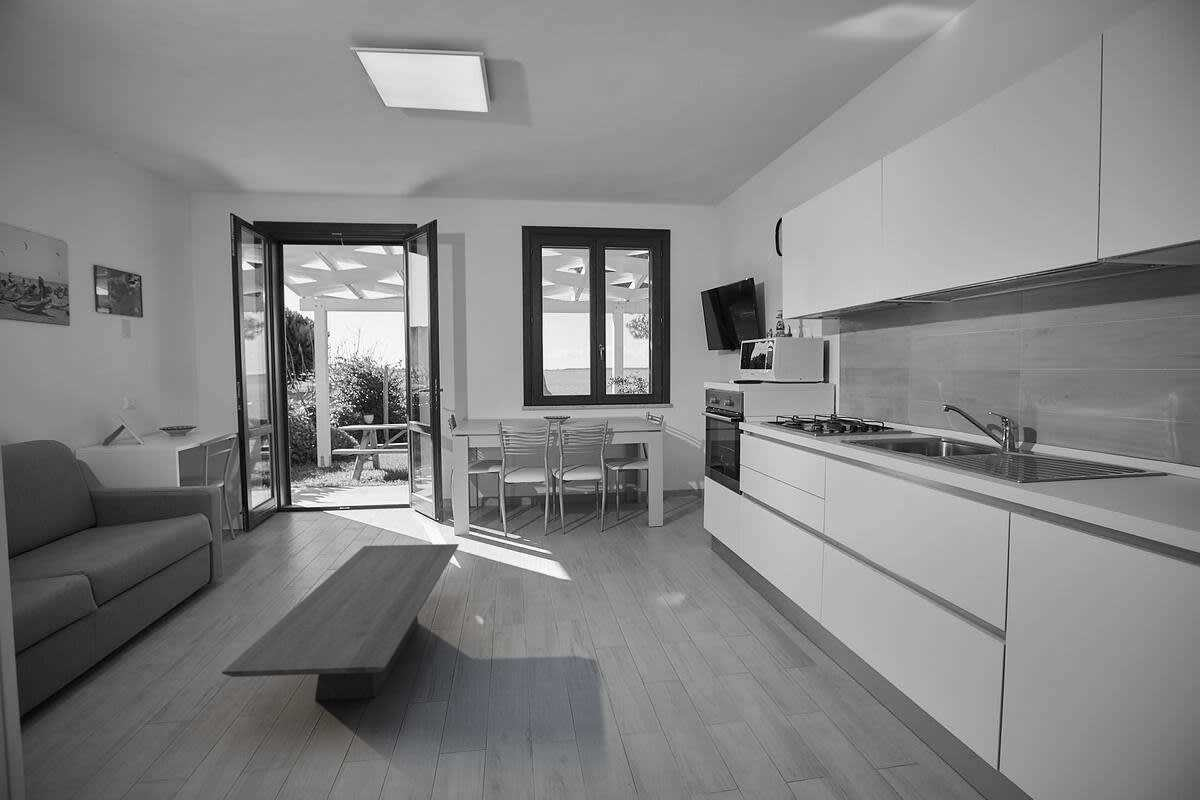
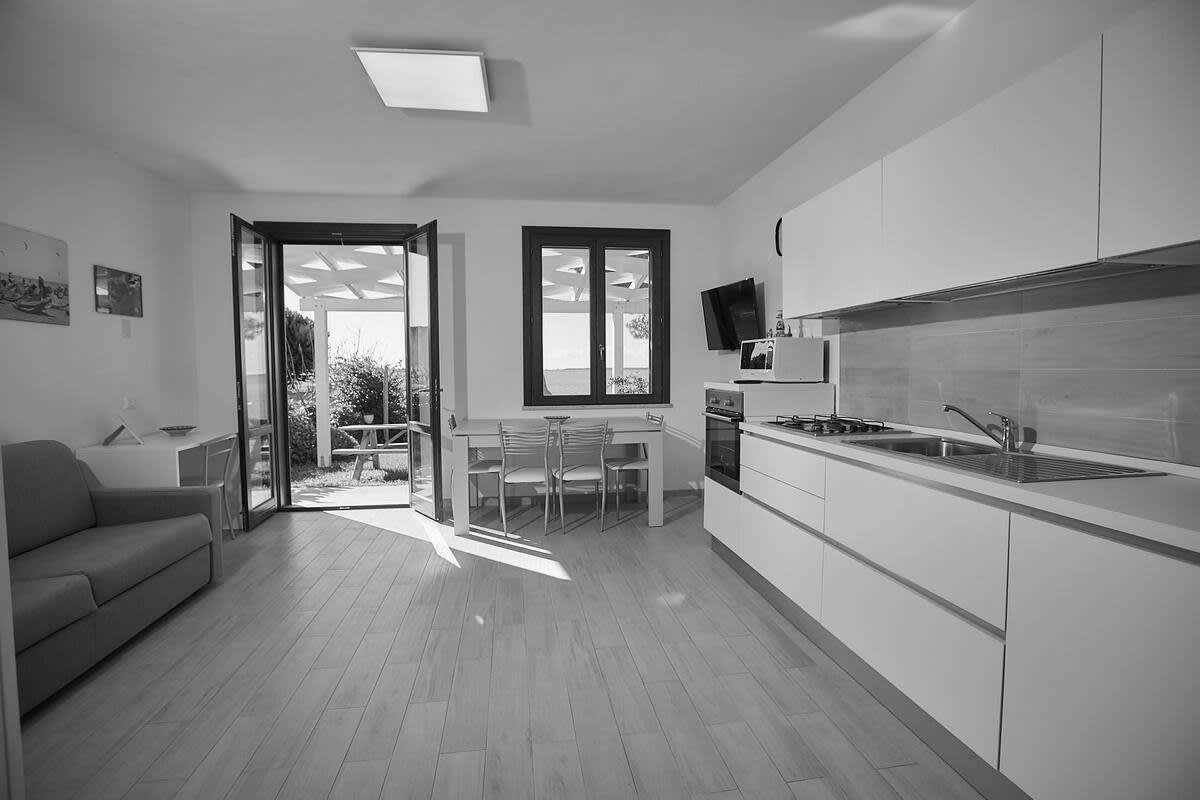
- coffee table (372, 623)
